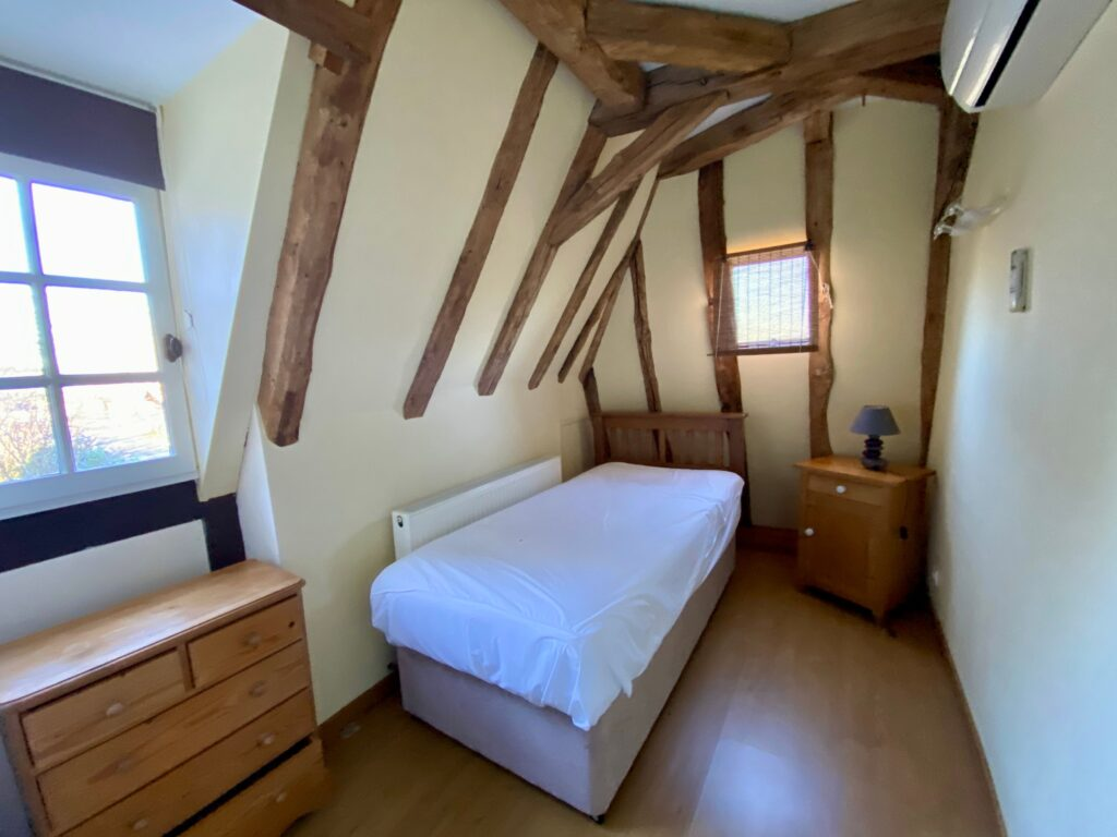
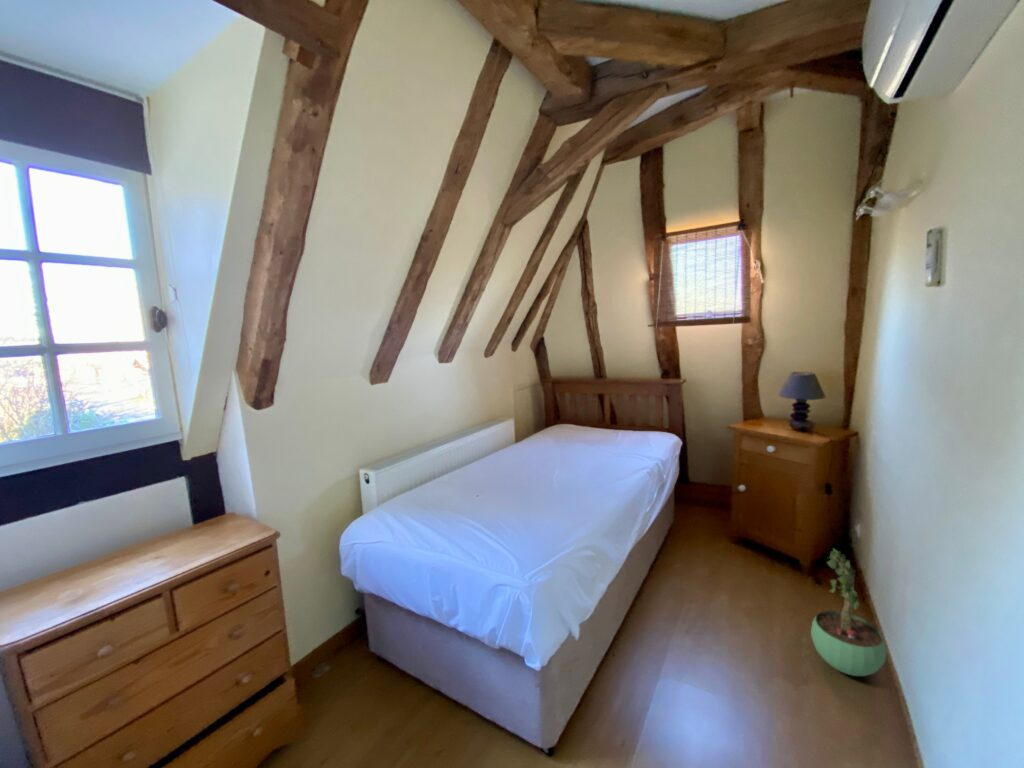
+ potted plant (849, 614)
